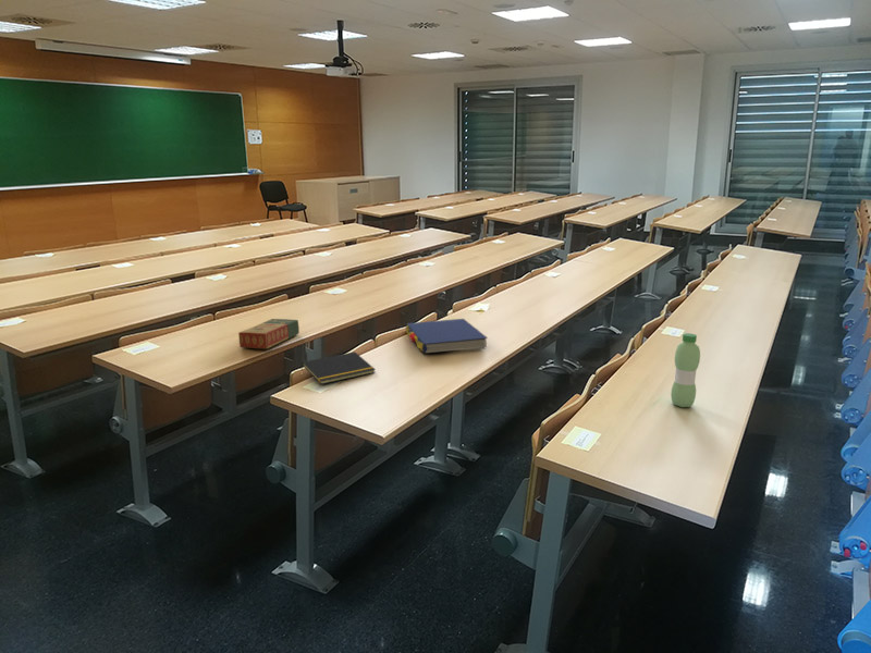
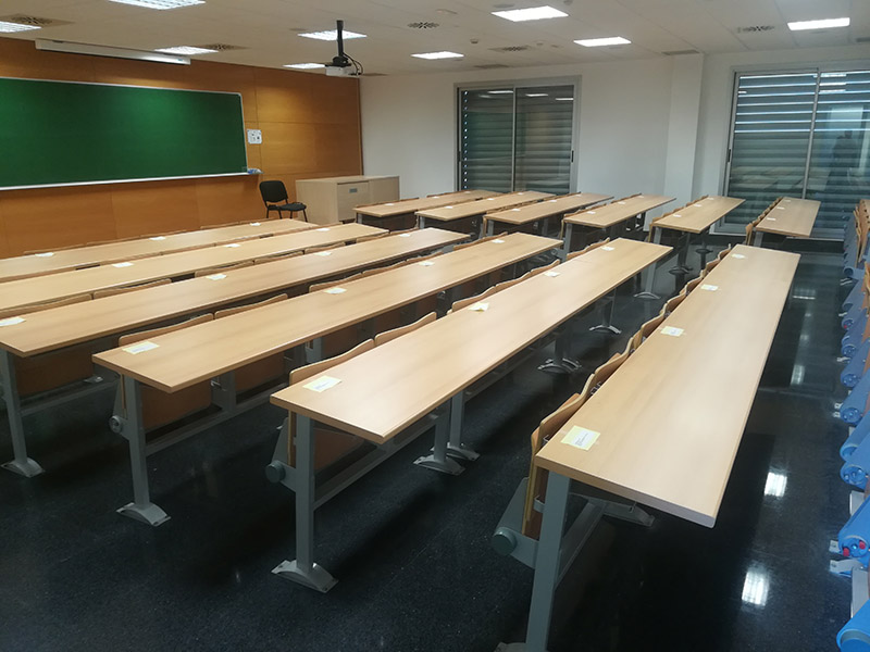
- water bottle (686, 370)
- book (269, 333)
- notepad (339, 367)
- book (442, 334)
